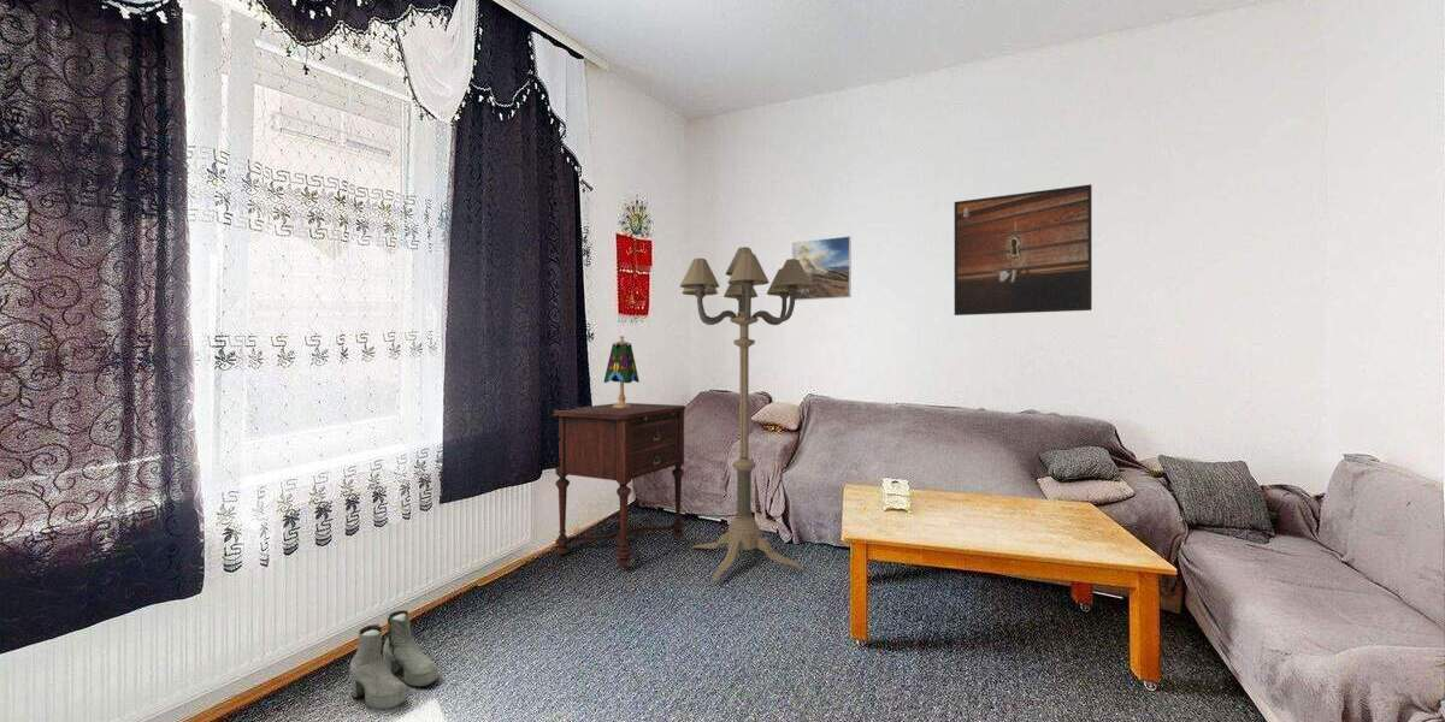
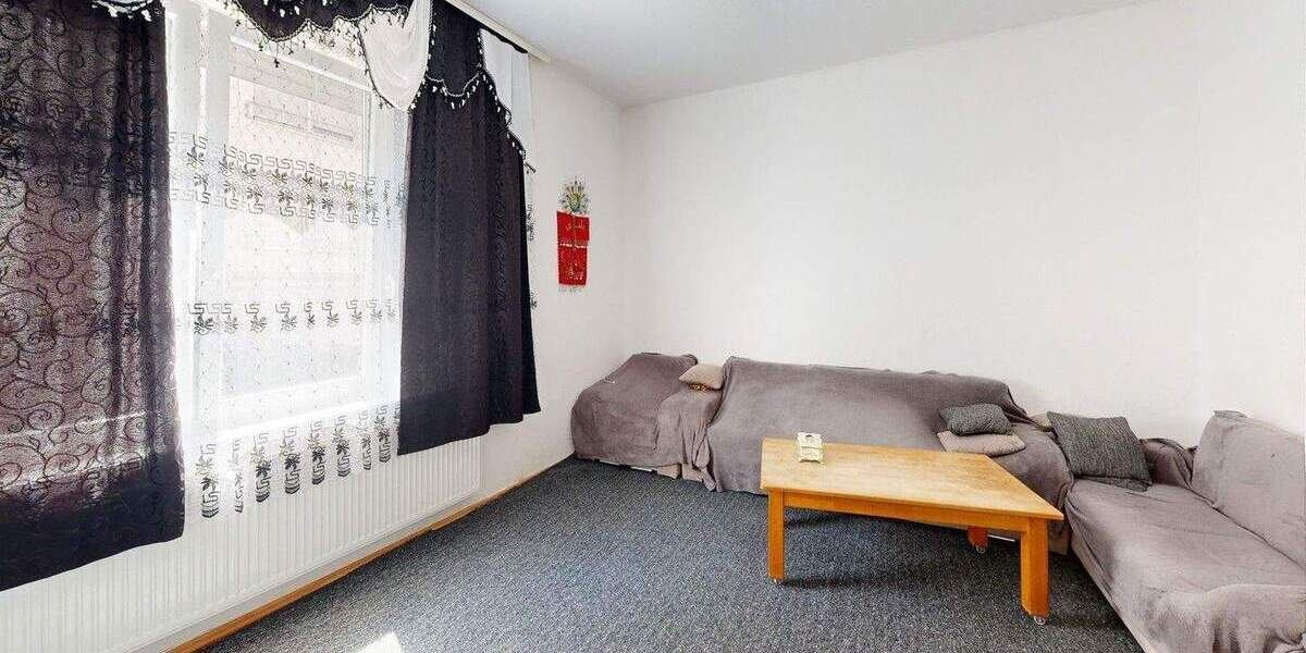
- floor lamp (743, 403)
- side table (623, 475)
- table lamp (621, 371)
- boots (394, 655)
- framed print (1019, 253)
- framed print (820, 268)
